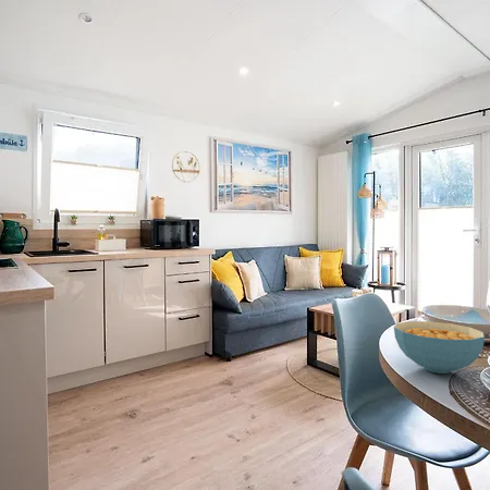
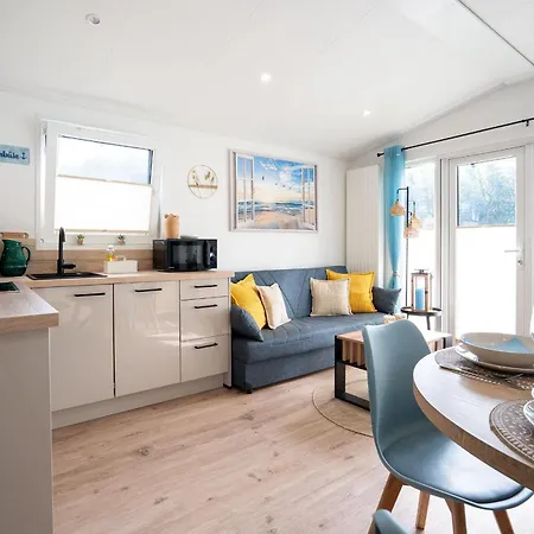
- cereal bowl (437, 348)
